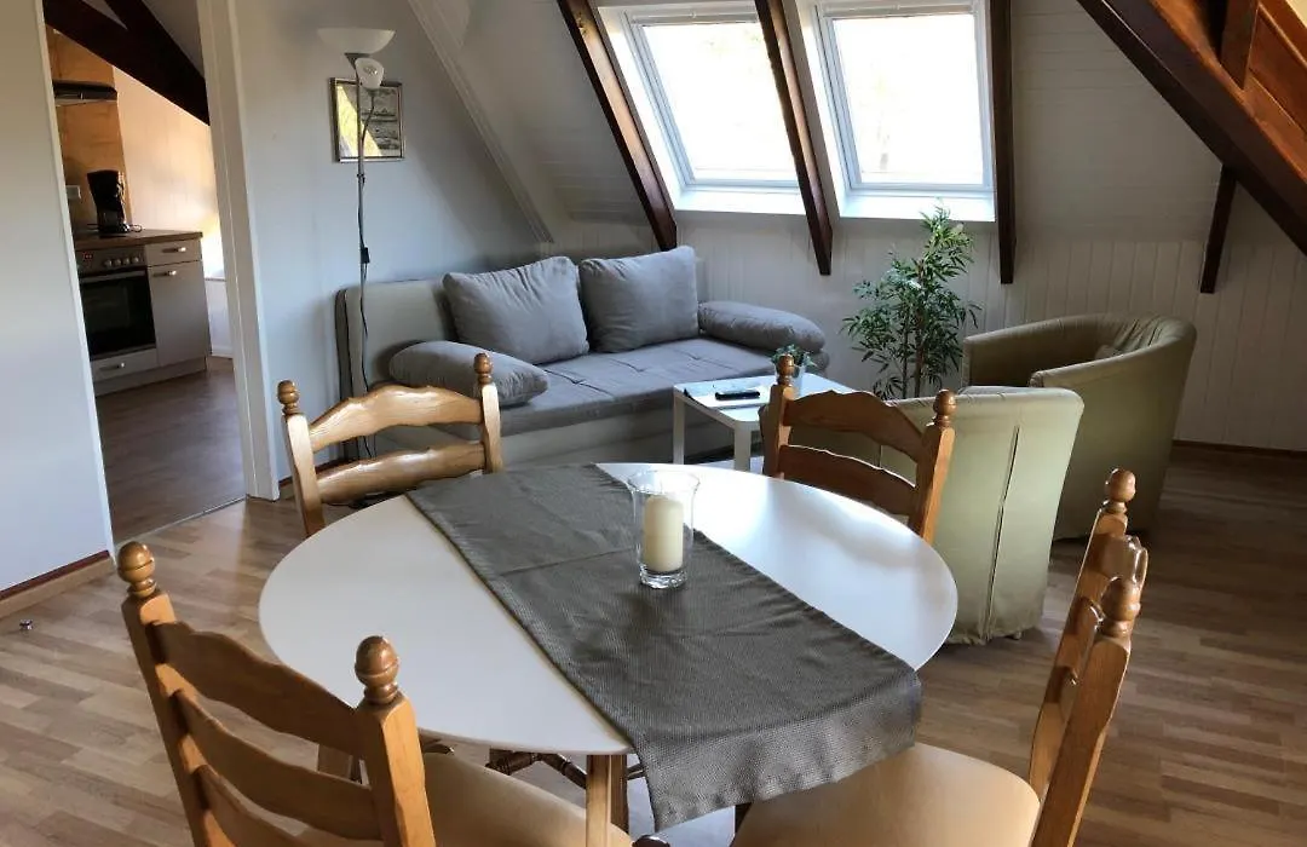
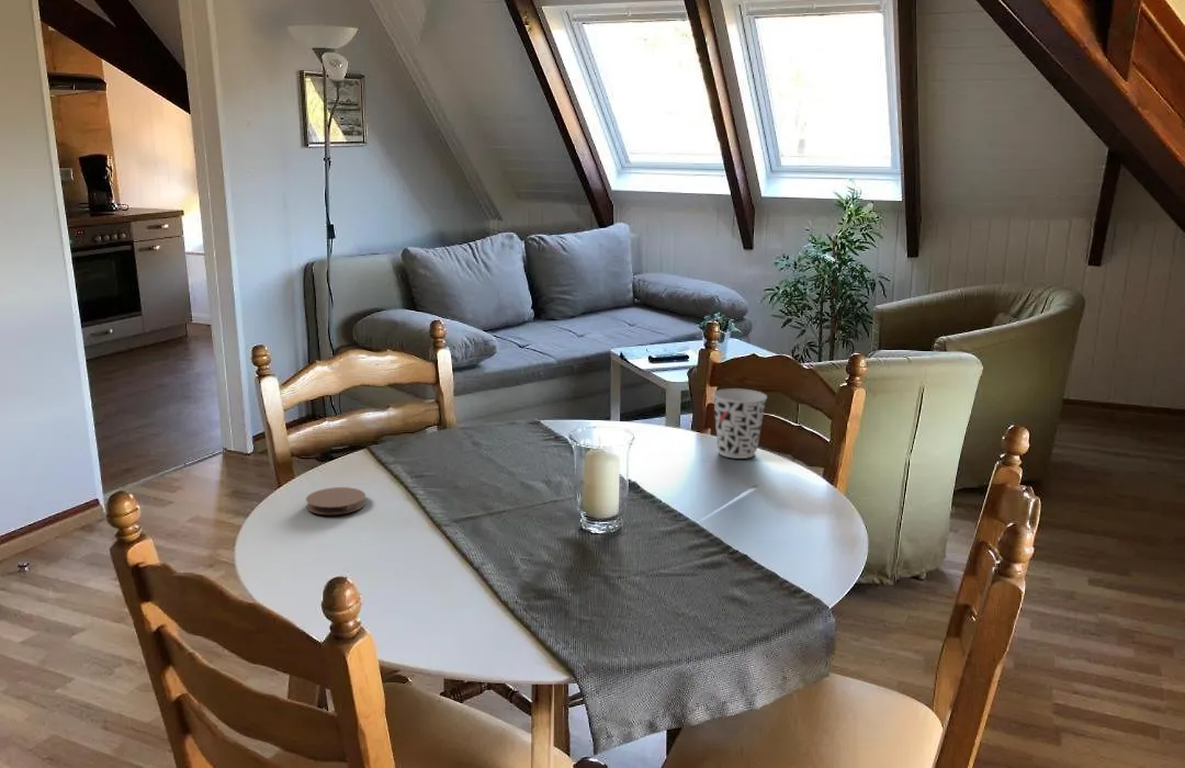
+ coaster (336, 500)
+ cup (737, 423)
